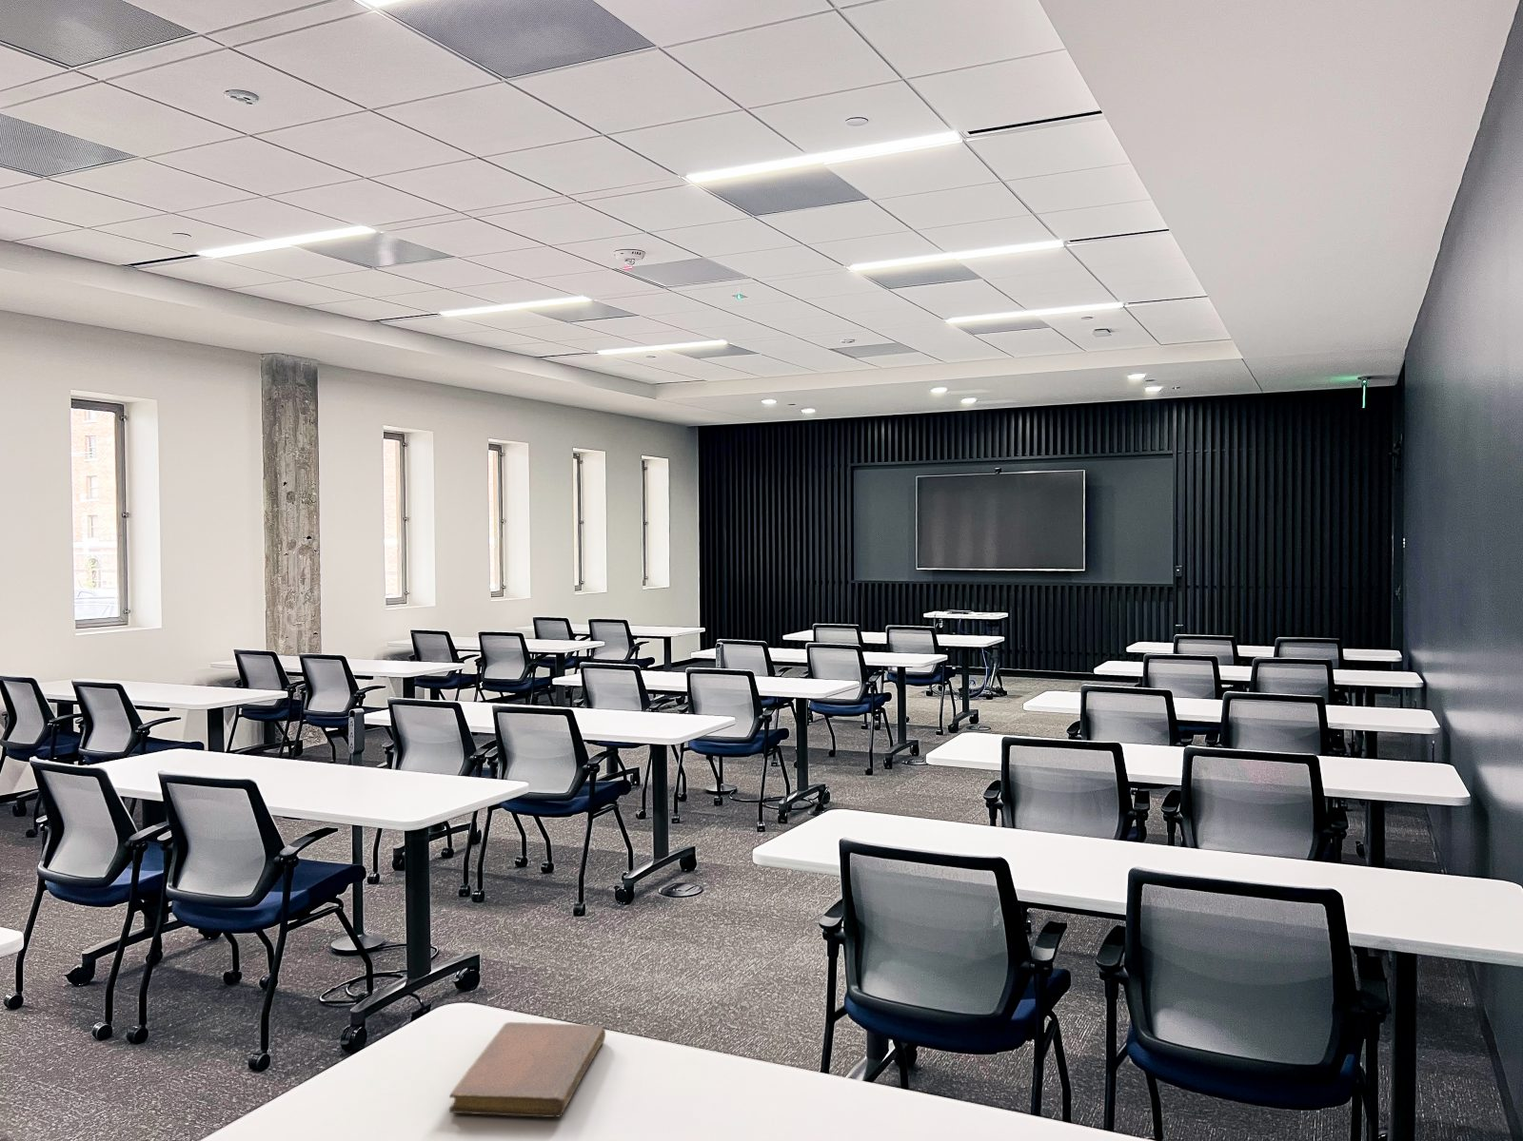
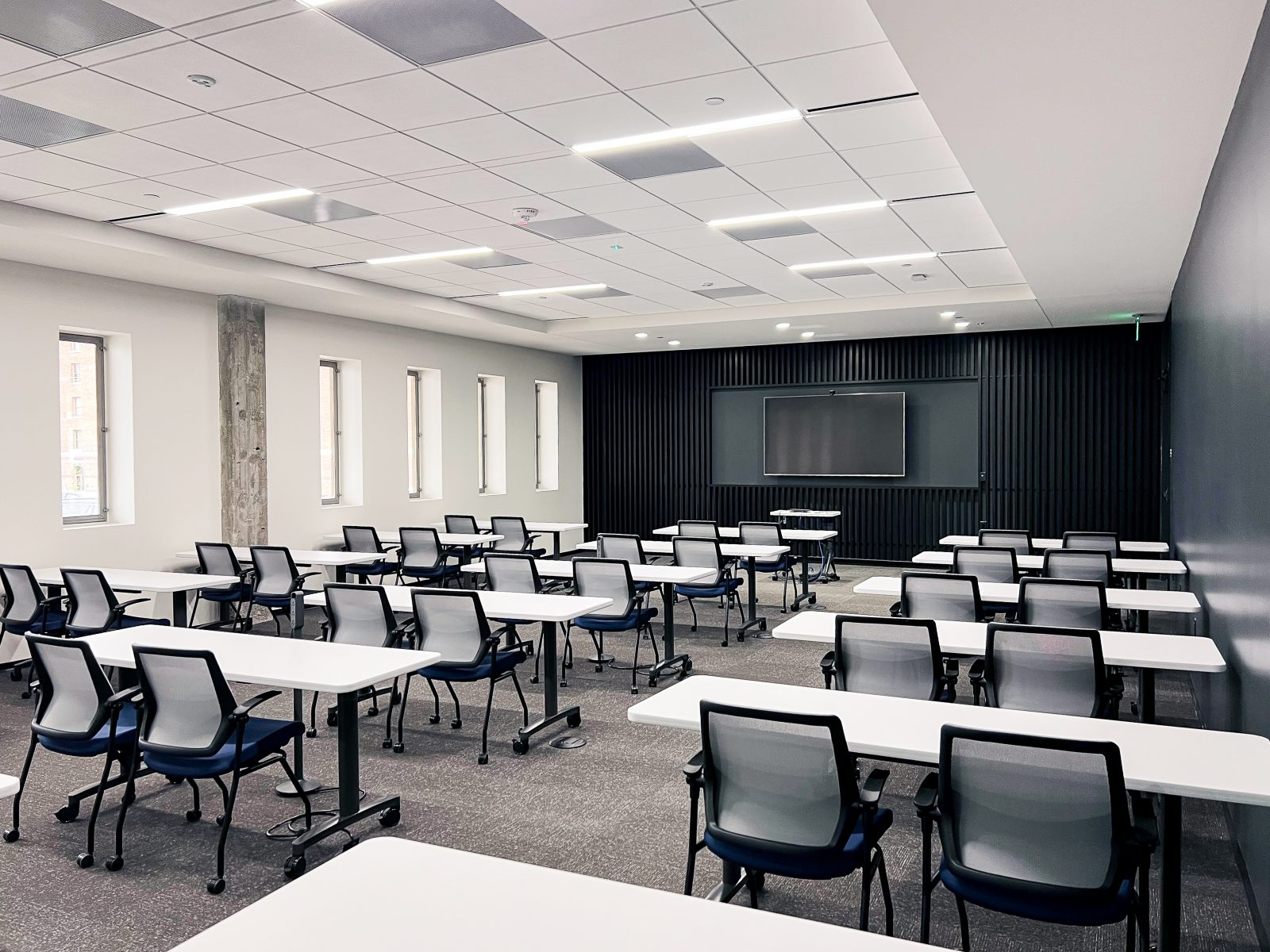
- notebook (532, 1065)
